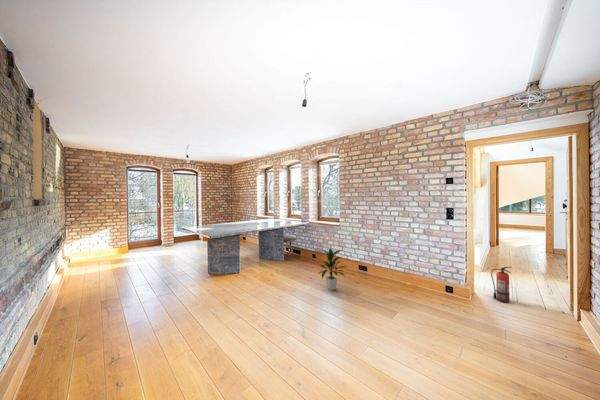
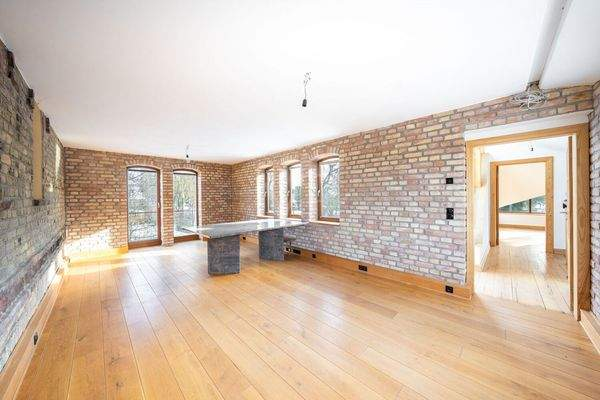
- fire extinguisher (501, 282)
- indoor plant (331, 267)
